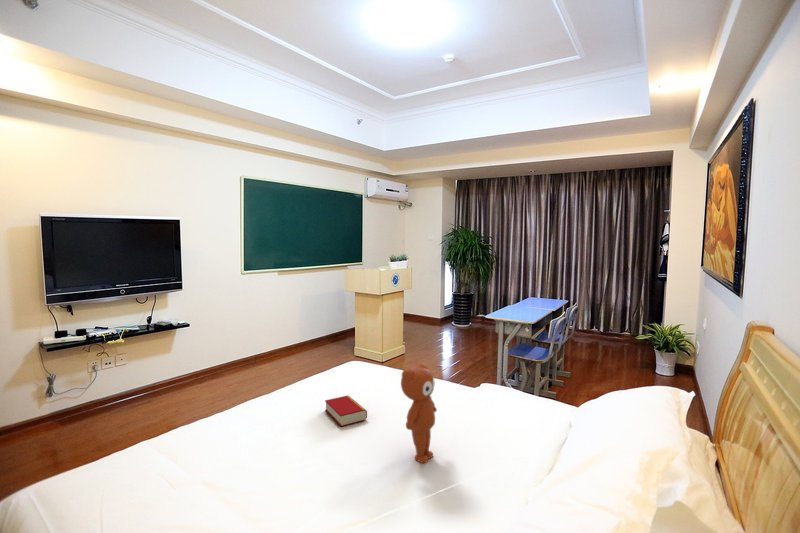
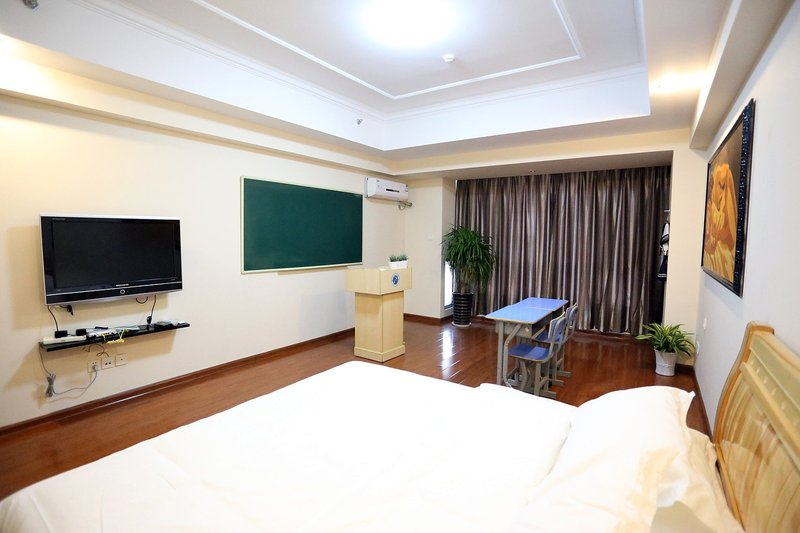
- book (345, 409)
- teddy bear (419, 410)
